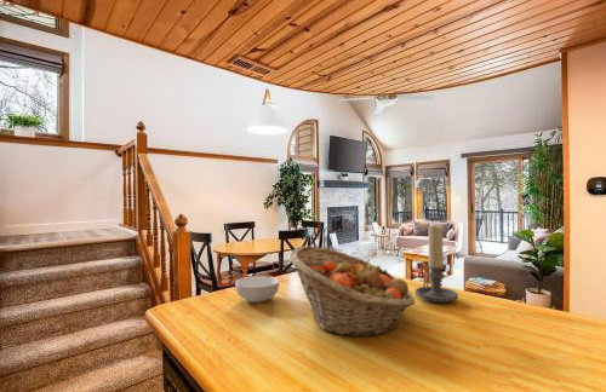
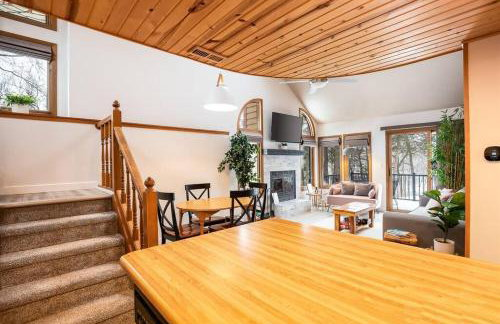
- cereal bowl (257, 289)
- fruit basket (349, 282)
- candle holder (434, 260)
